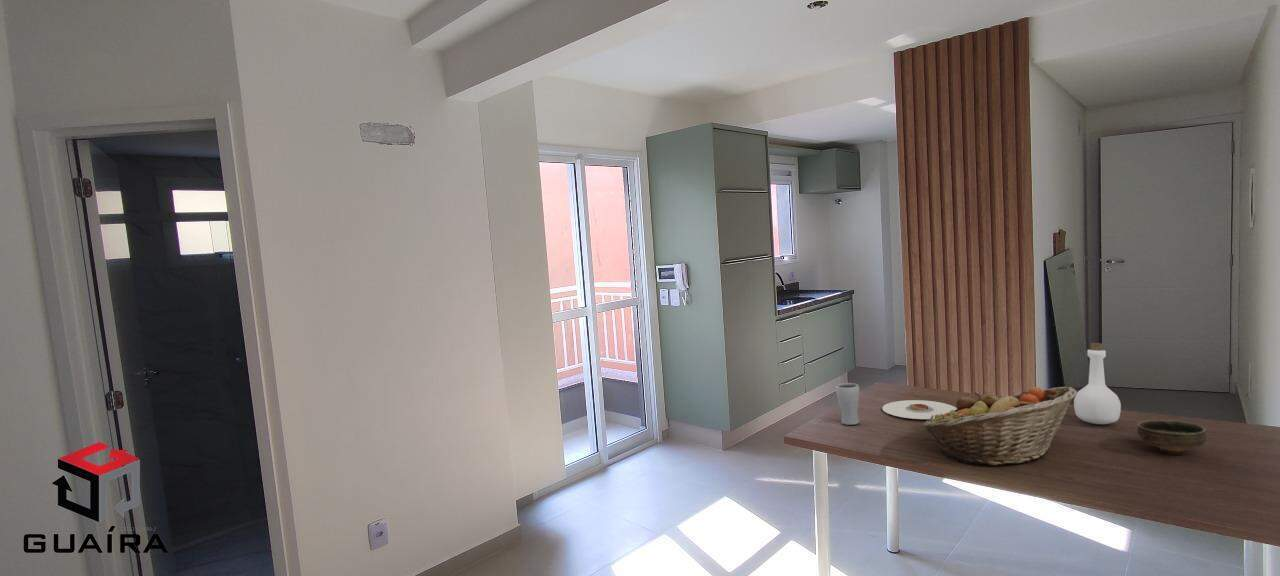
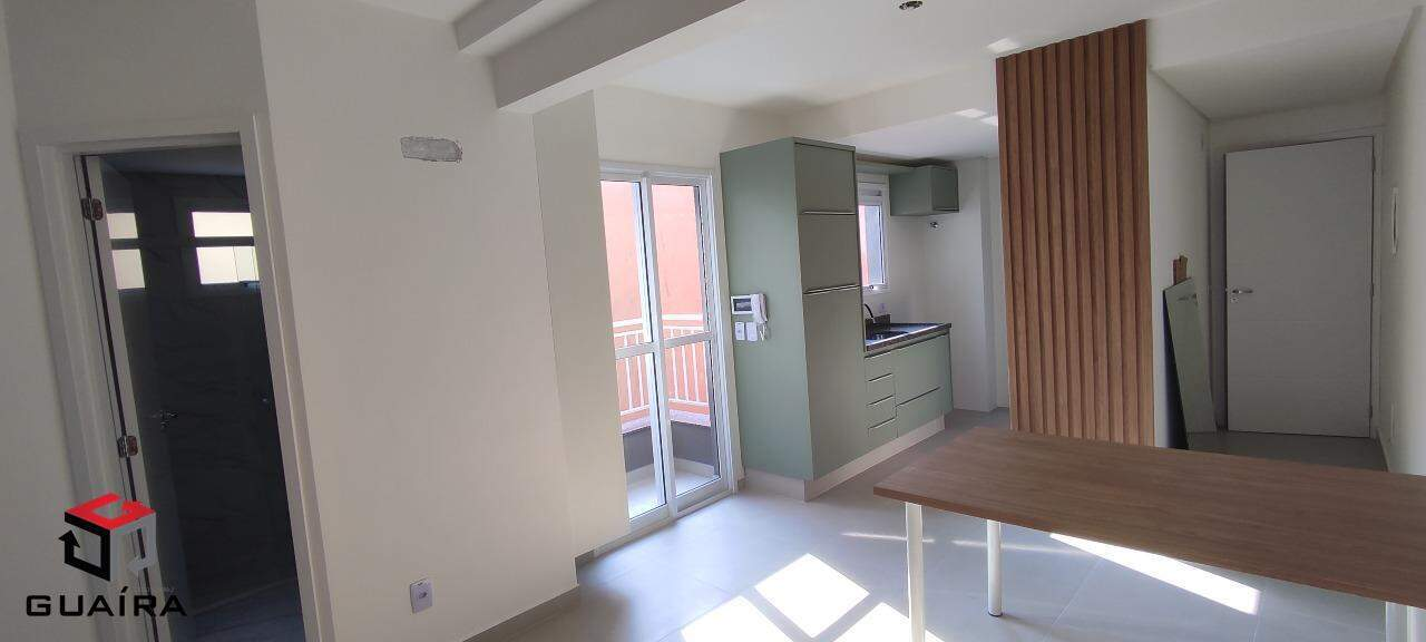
- bowl (1171, 438)
- bottle (1096, 383)
- drinking glass (848, 404)
- plate (919, 407)
- fruit basket (998, 419)
